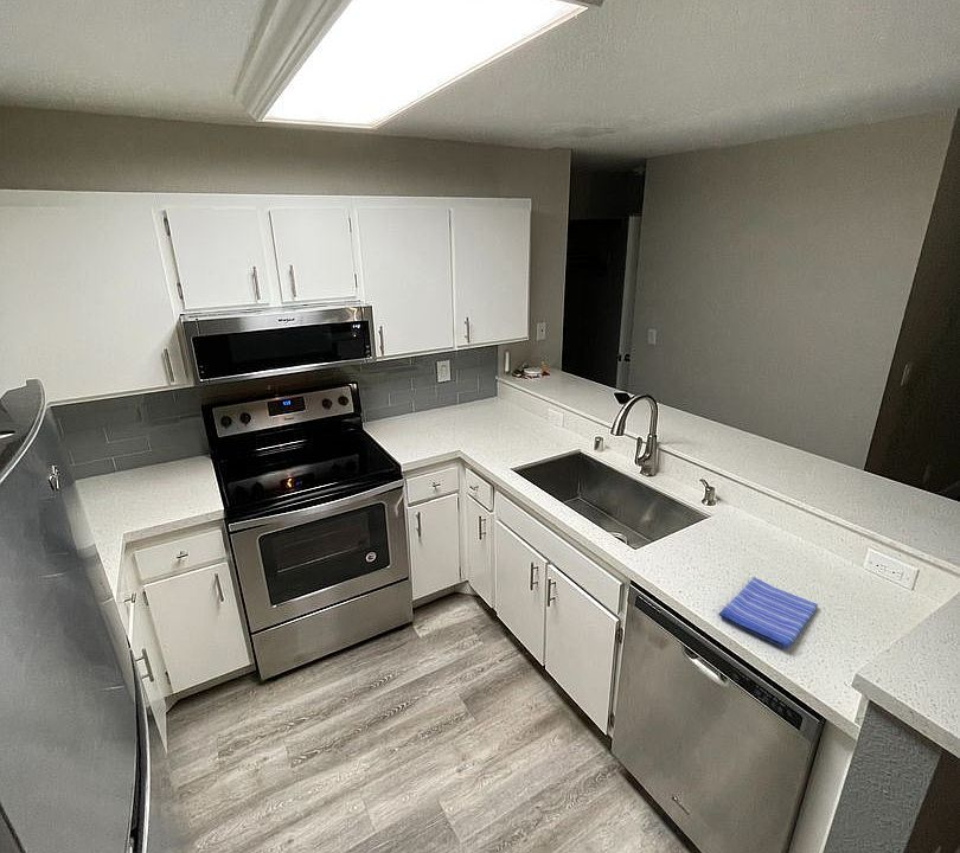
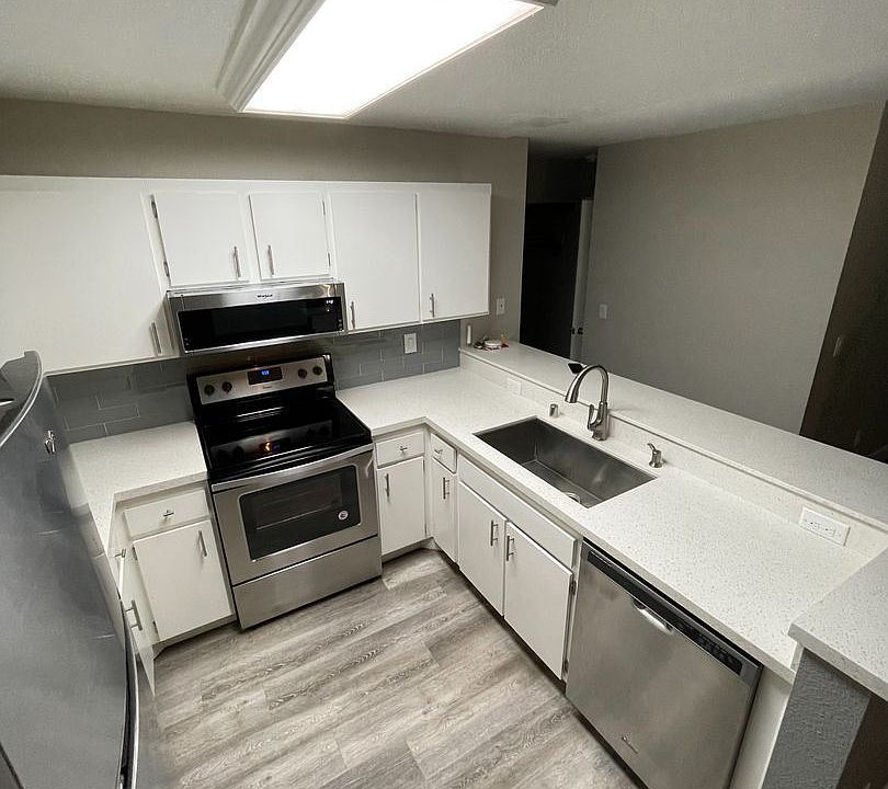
- dish towel (768, 609)
